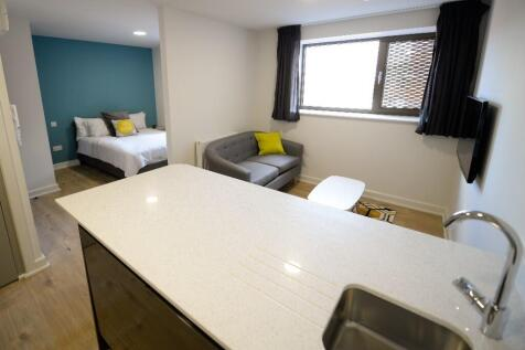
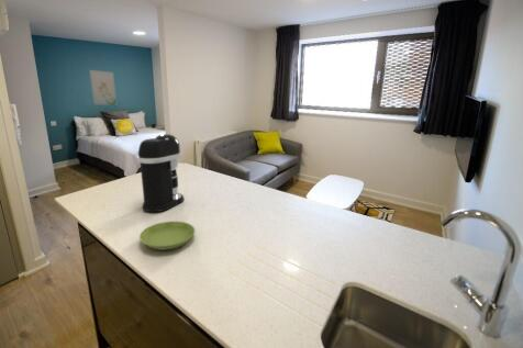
+ coffee maker (162, 170)
+ saucer (168, 235)
+ wall art (103, 88)
